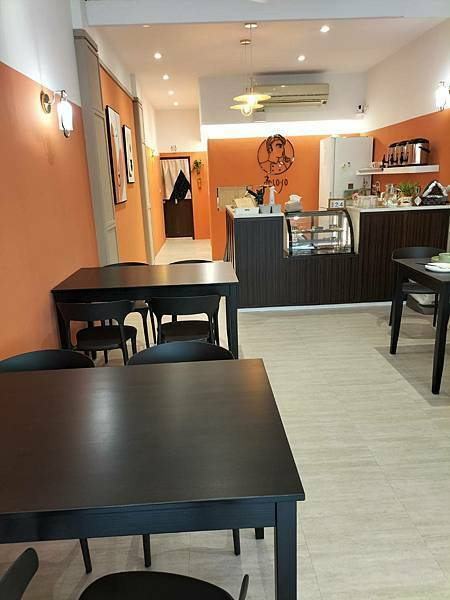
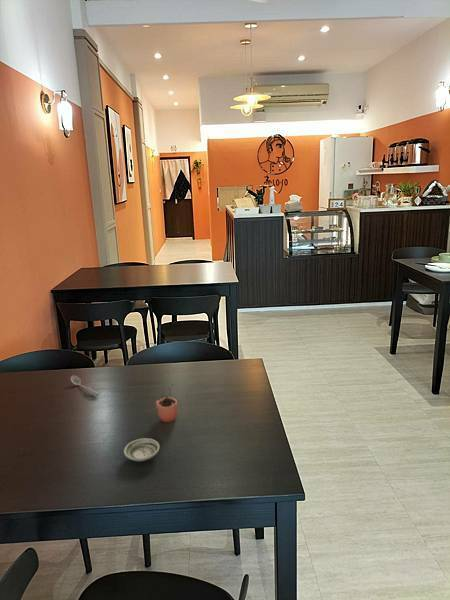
+ spoon (84, 386)
+ cocoa (165, 401)
+ saucer (142, 451)
